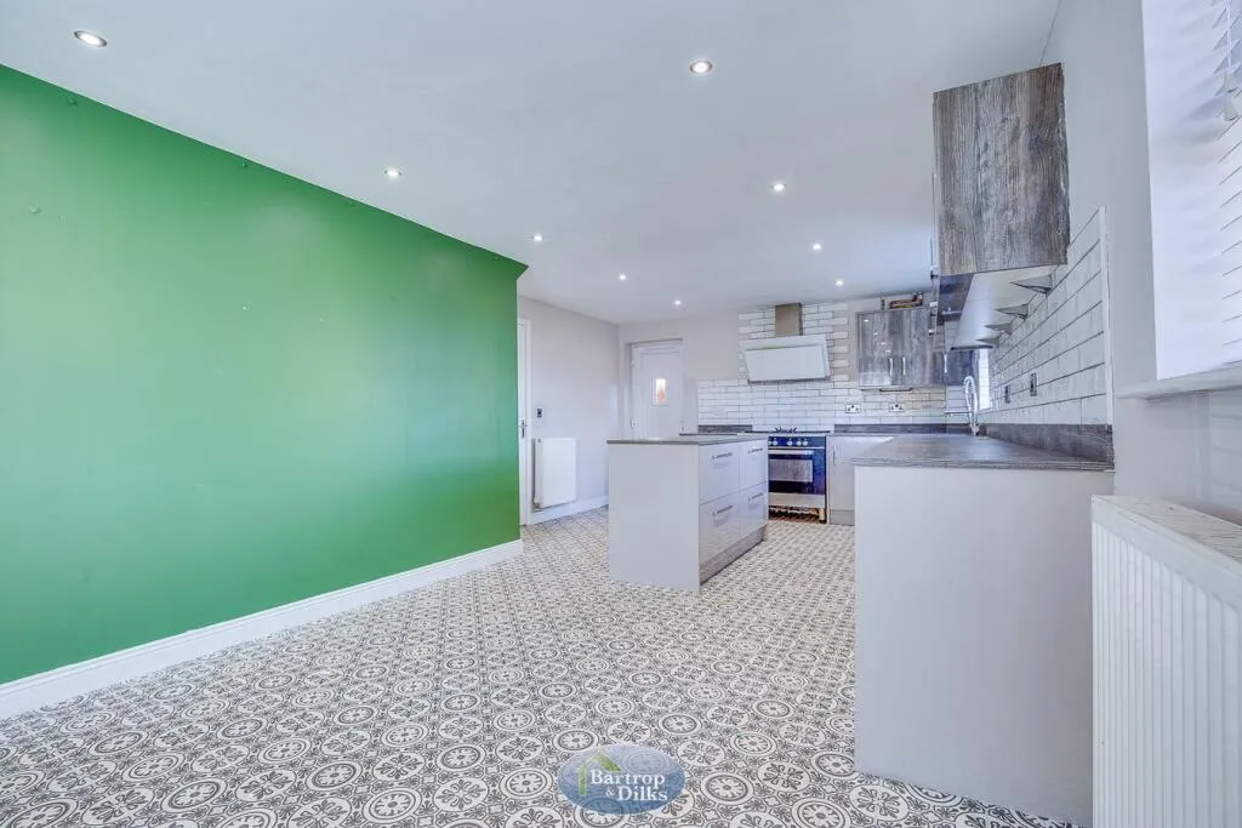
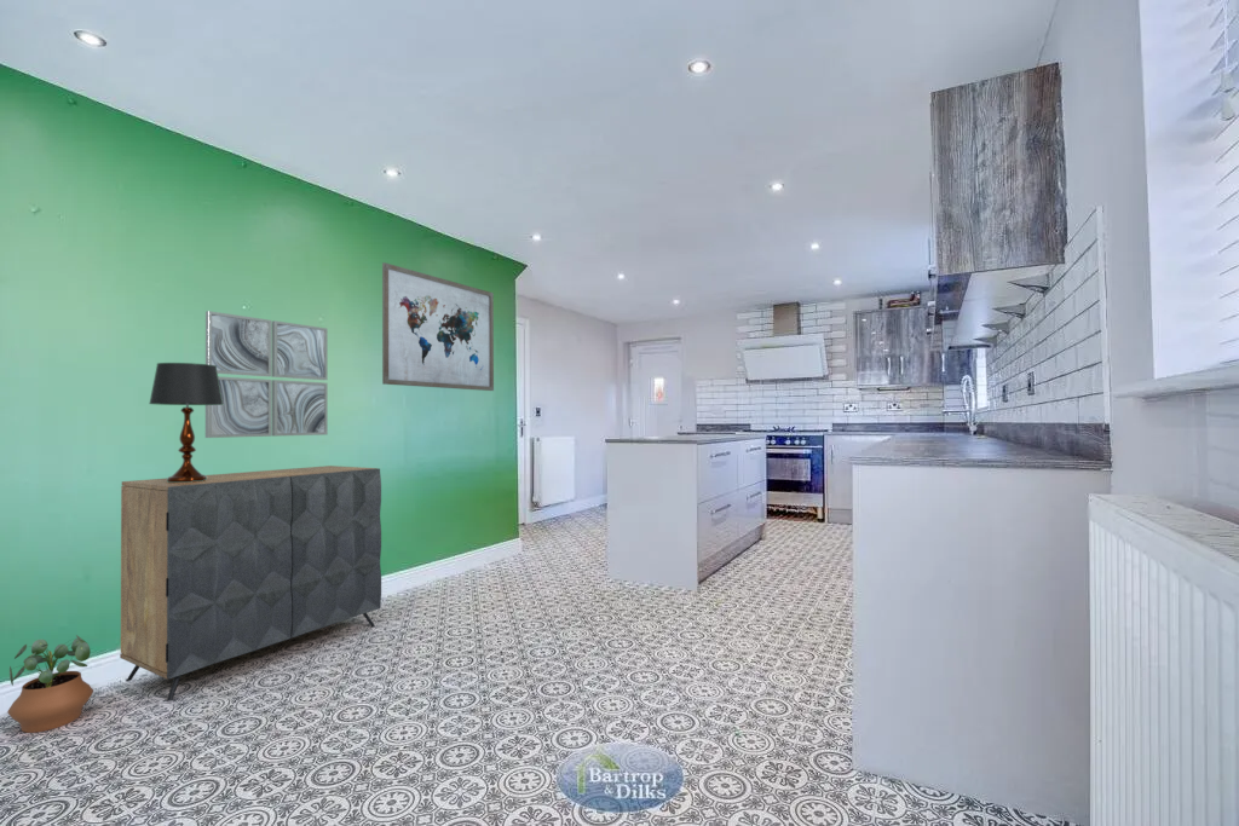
+ wall art (443, 333)
+ wall art (272, 376)
+ table lamp (186, 422)
+ dresser (265, 561)
+ potted plant (47, 678)
